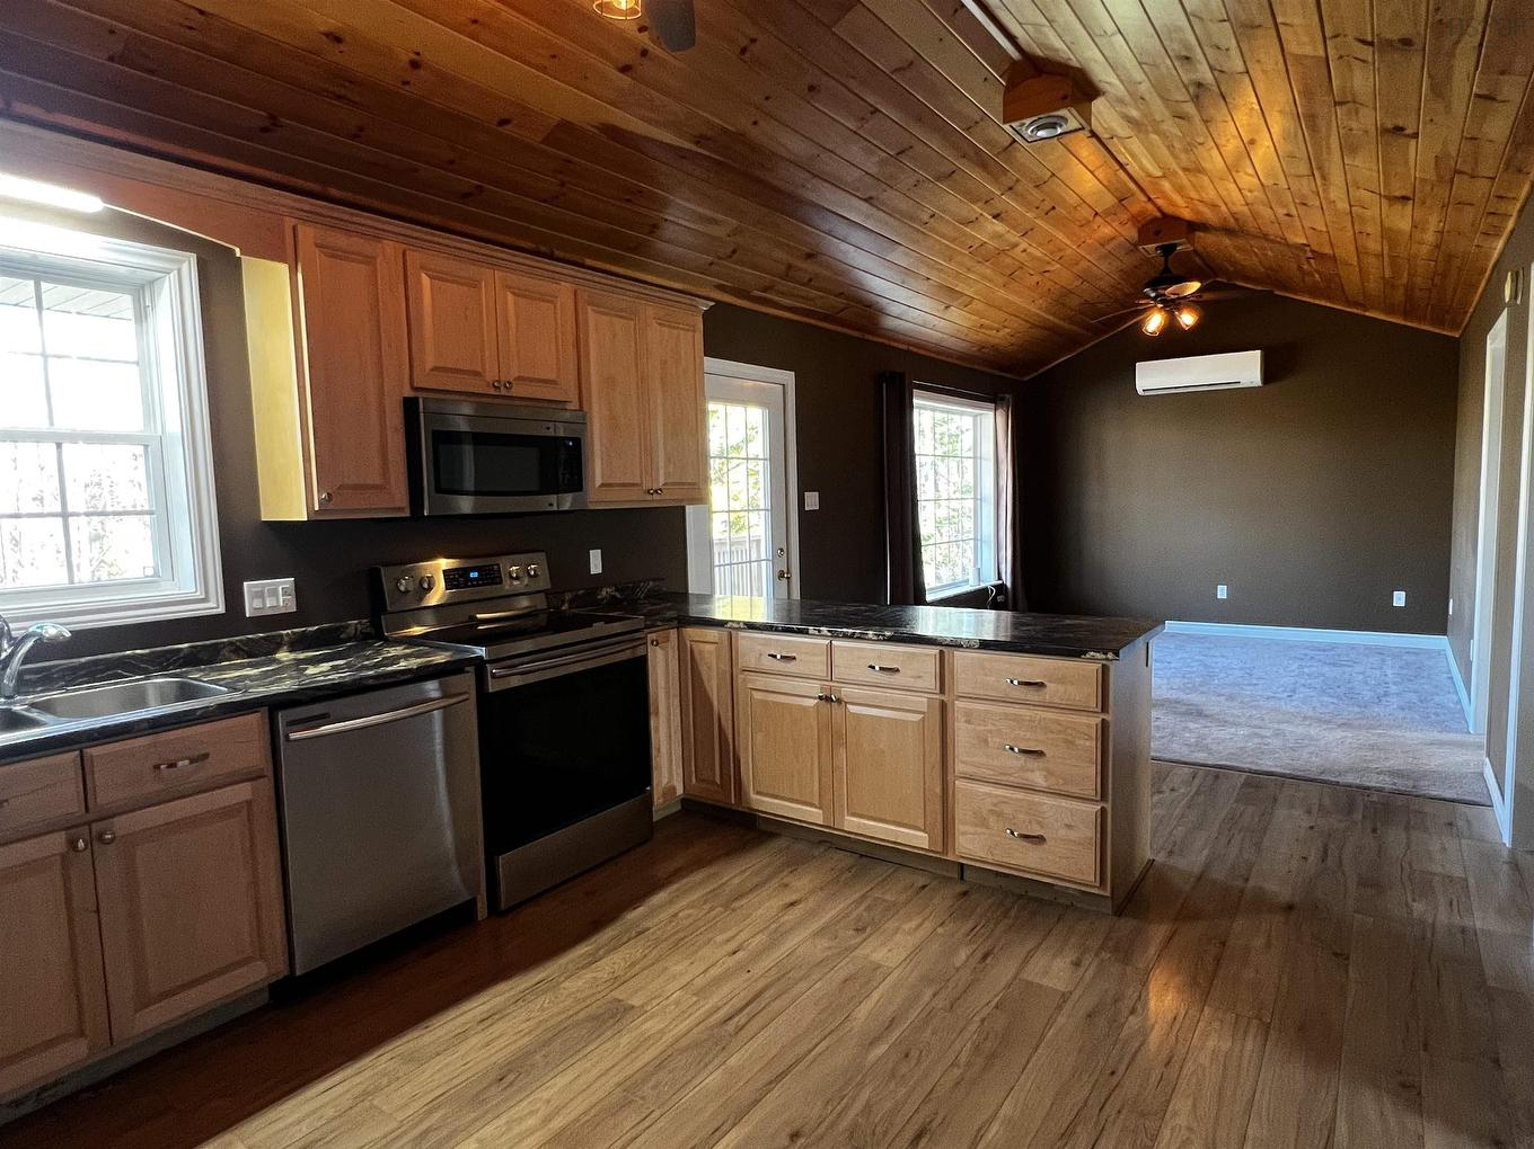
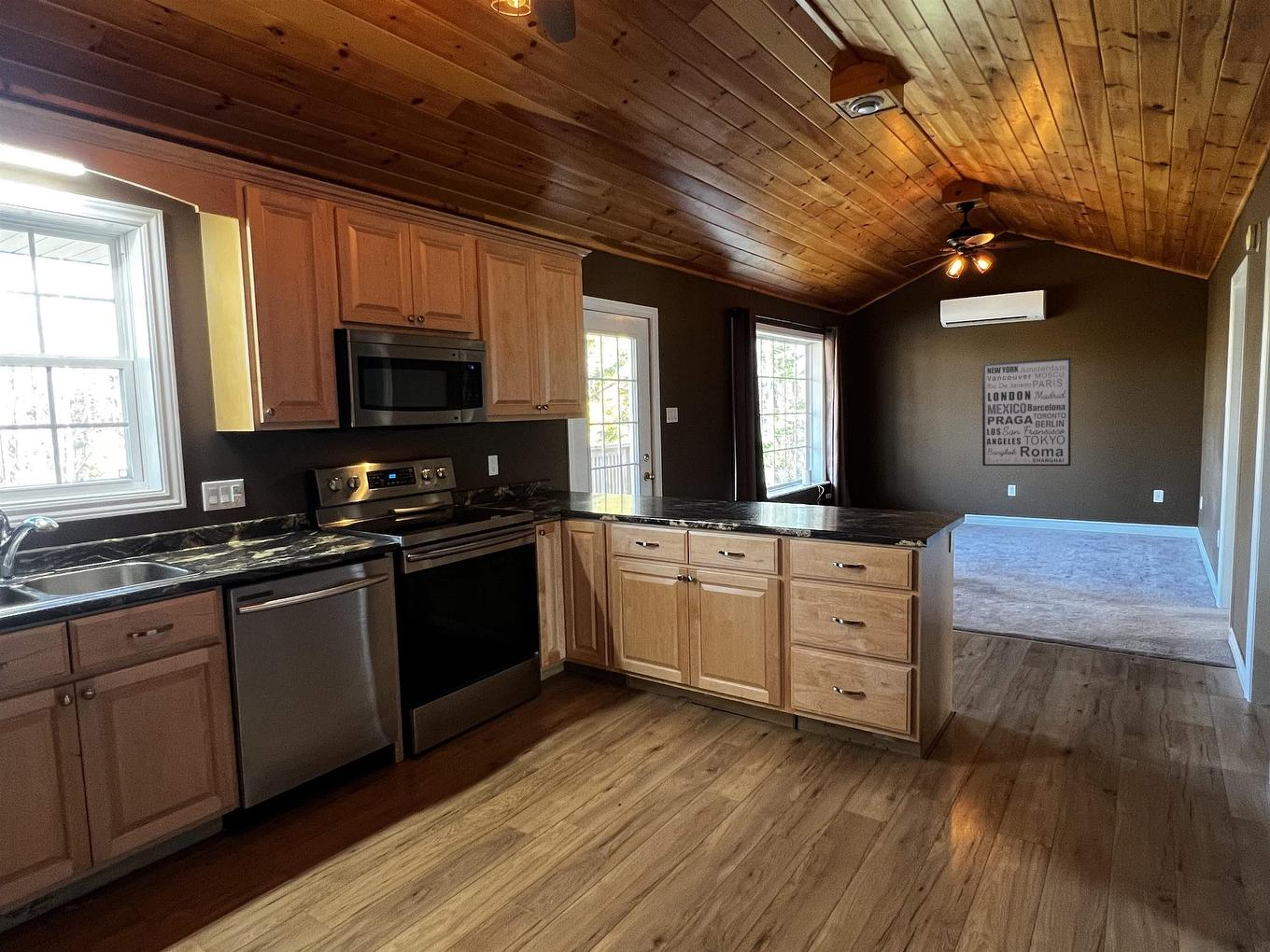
+ wall art (1025, 413)
